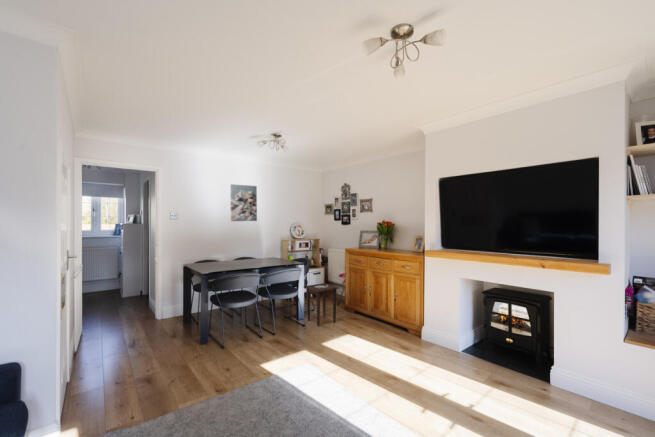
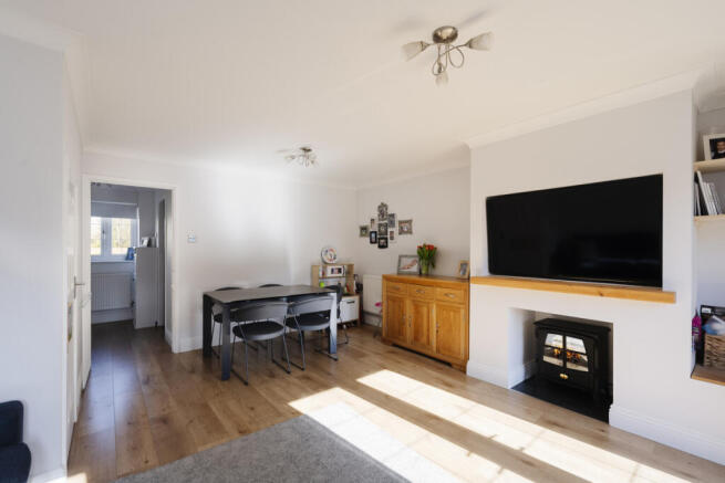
- wall art (243, 203)
- side table (319, 303)
